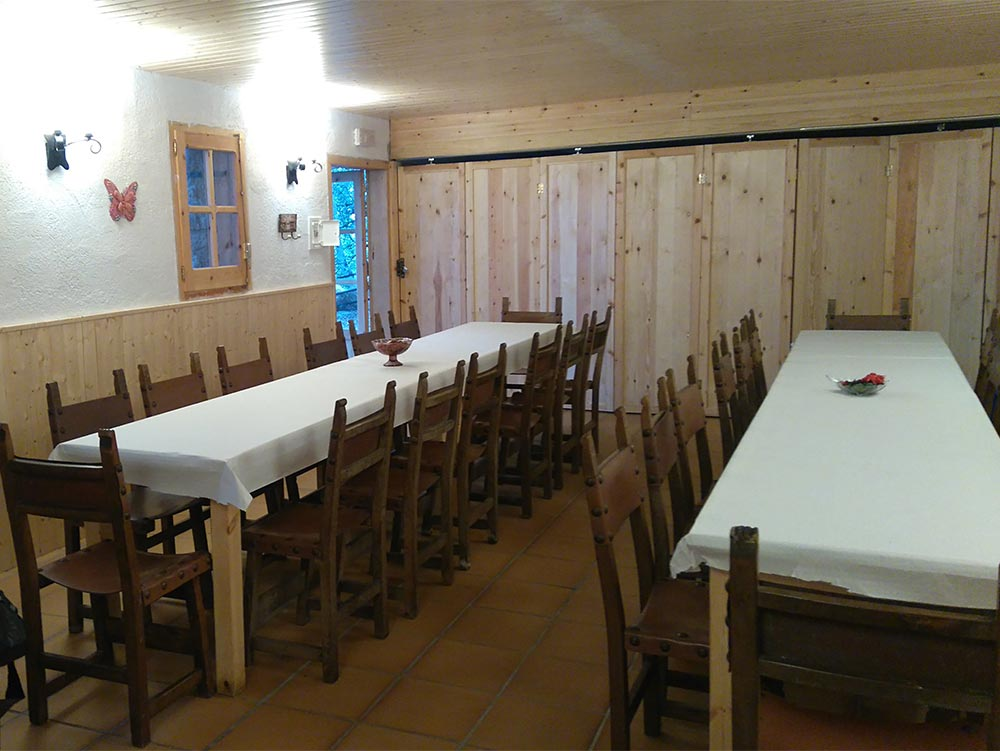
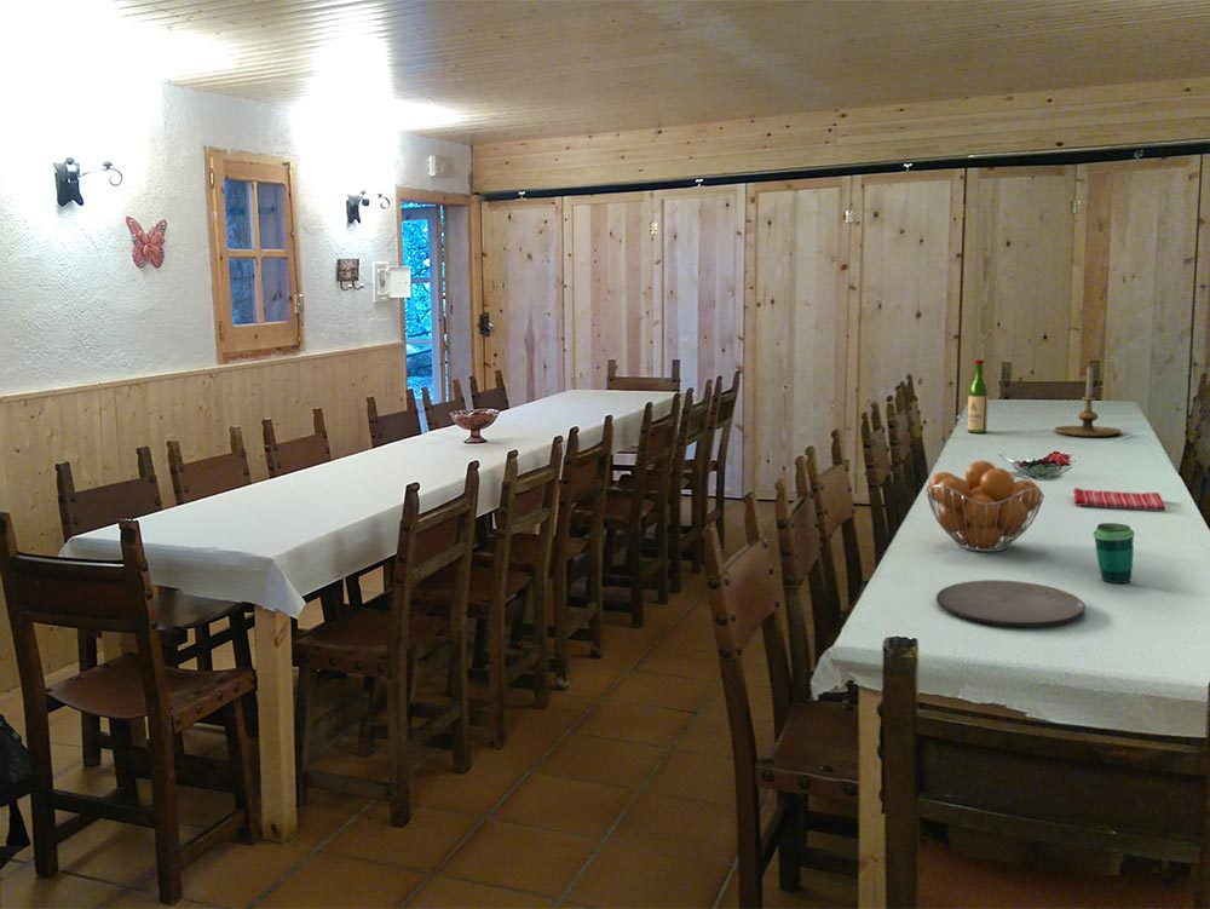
+ dish towel (1117, 497)
+ wine bottle (978, 396)
+ cup (1112, 553)
+ plate (1008, 602)
+ fruit basket (983, 505)
+ candle holder (1088, 398)
